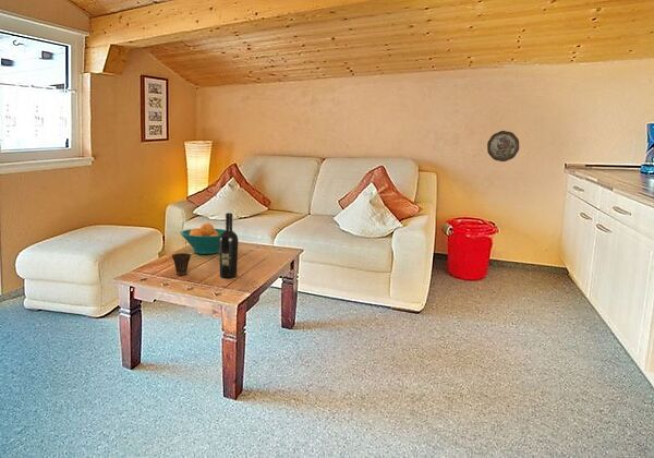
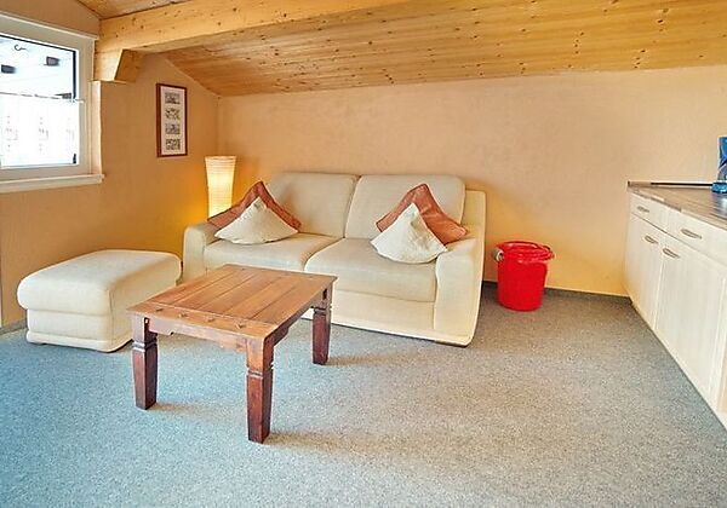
- cup (181, 264)
- fruit bowl (206, 237)
- decorative plate (502, 146)
- wine bottle (228, 244)
